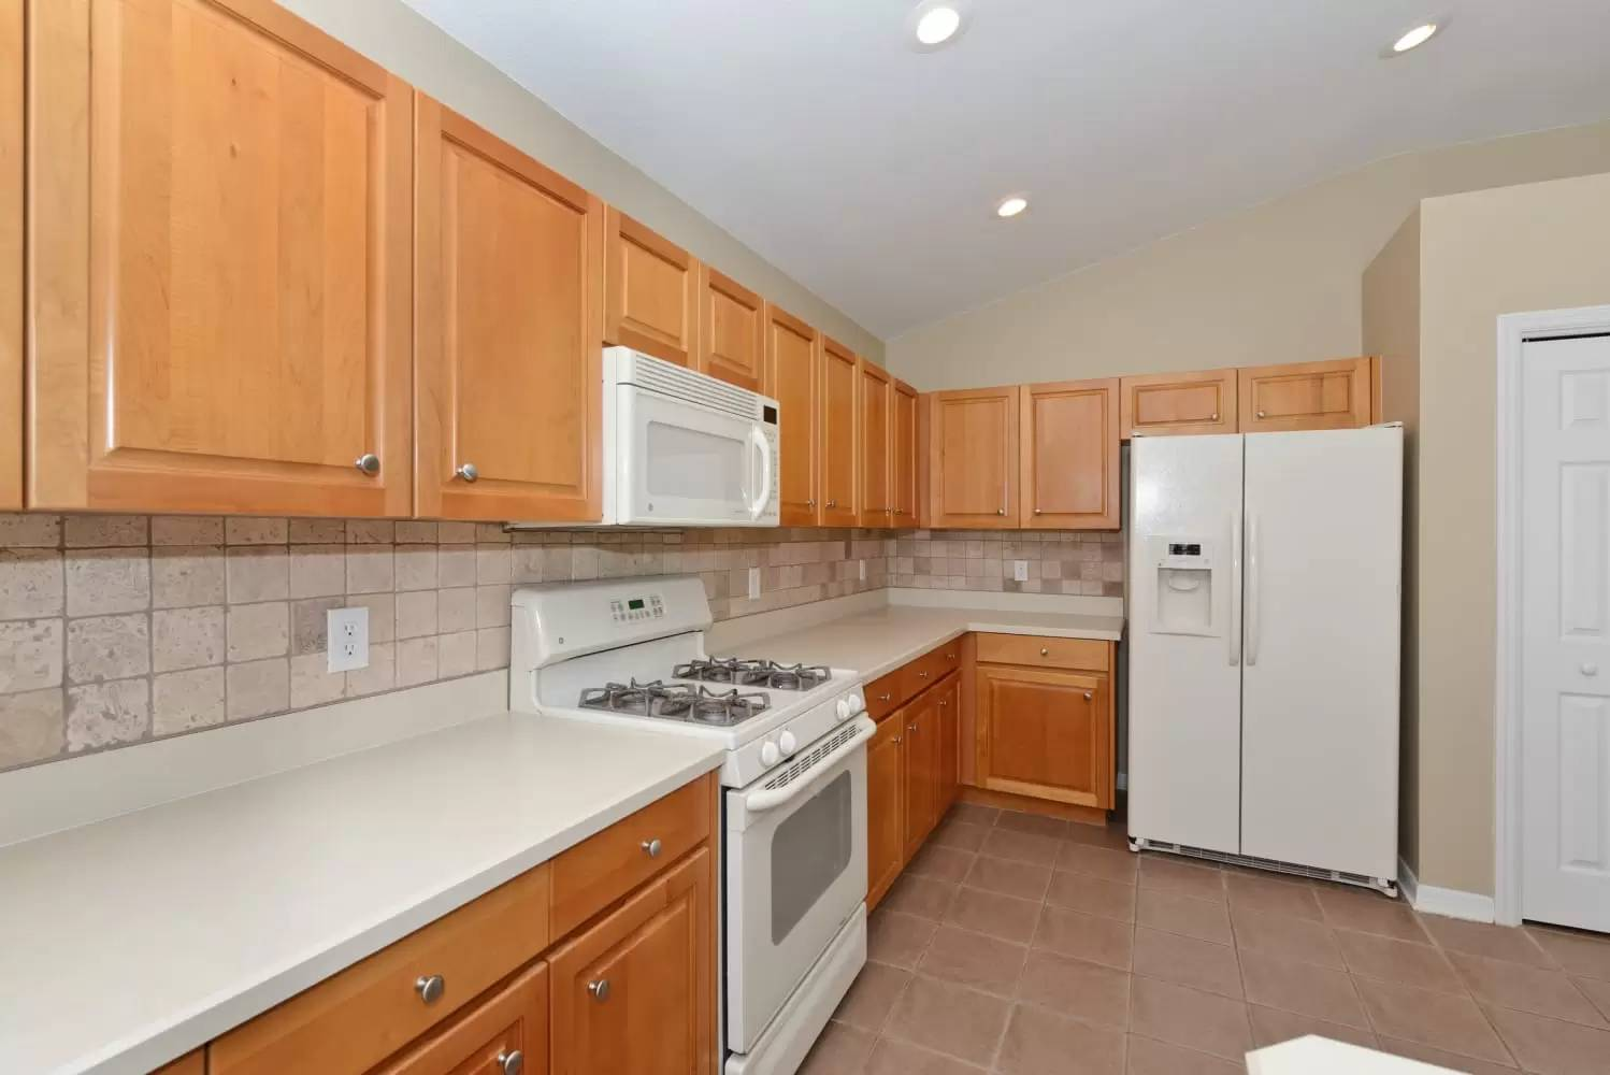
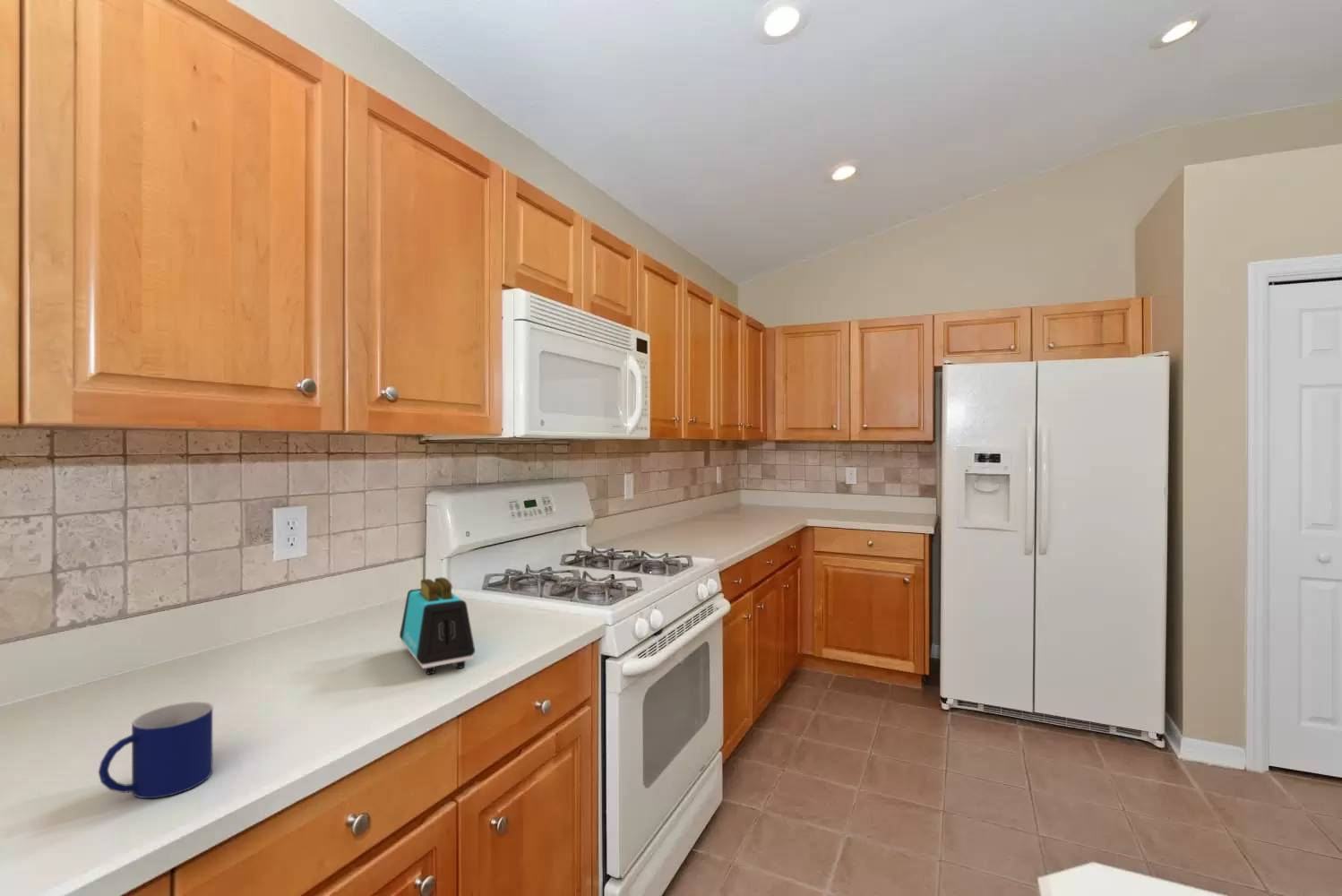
+ toaster (435, 619)
+ mug (157, 754)
